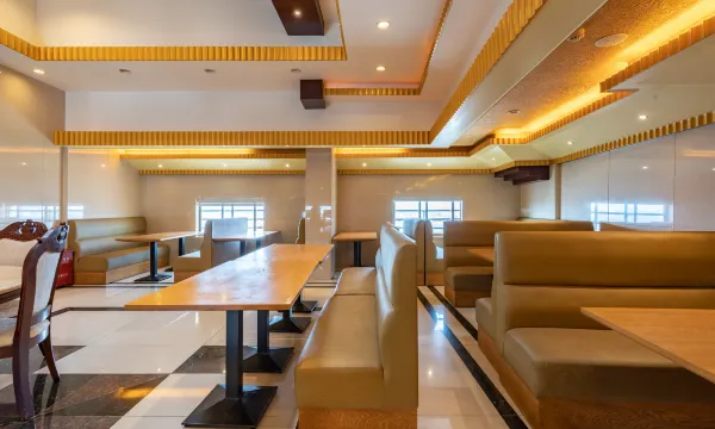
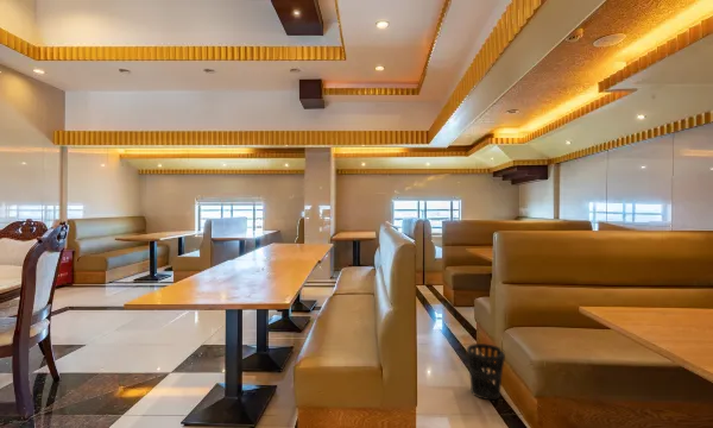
+ wastebasket (485, 371)
